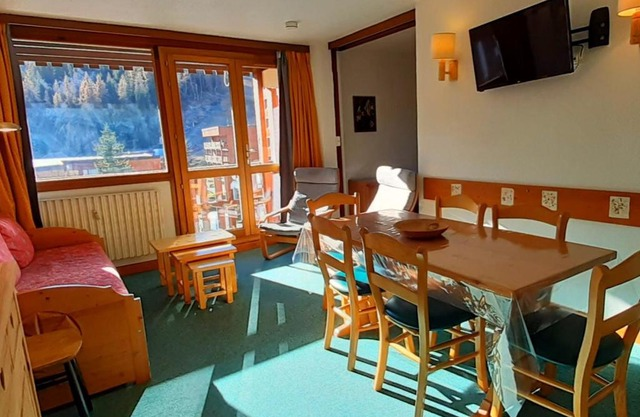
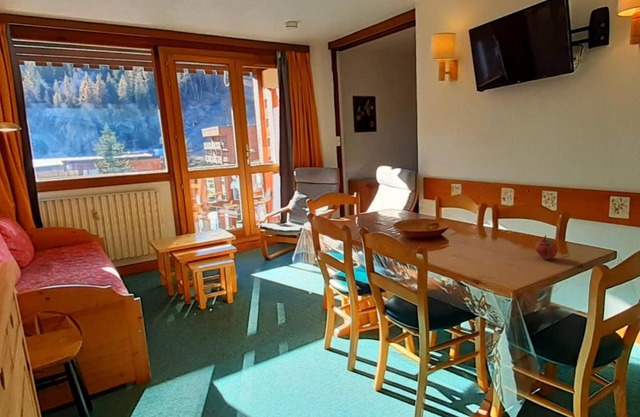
+ fruit (546, 247)
